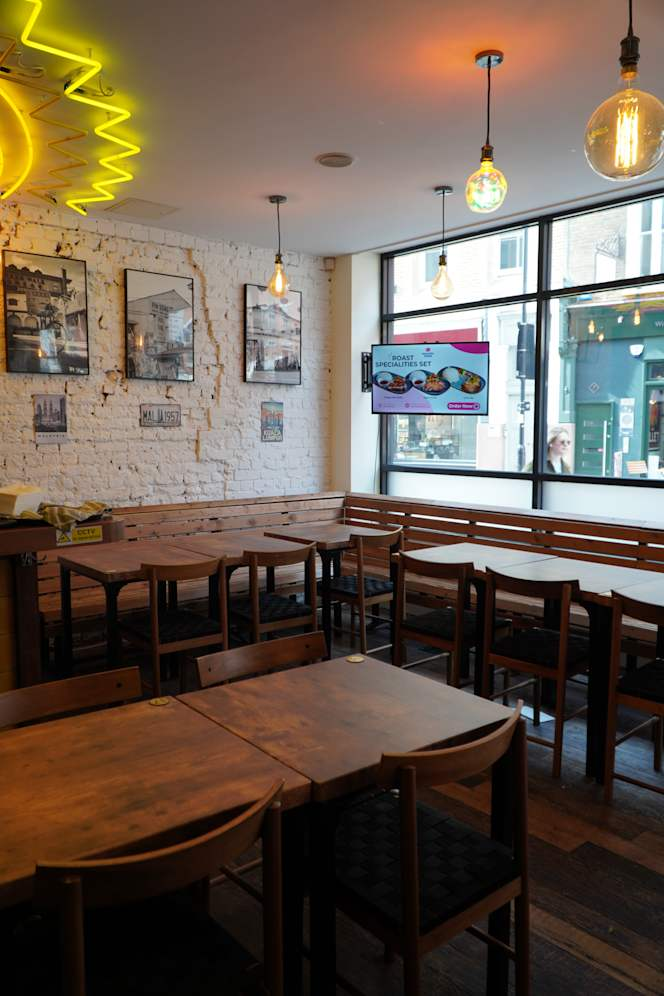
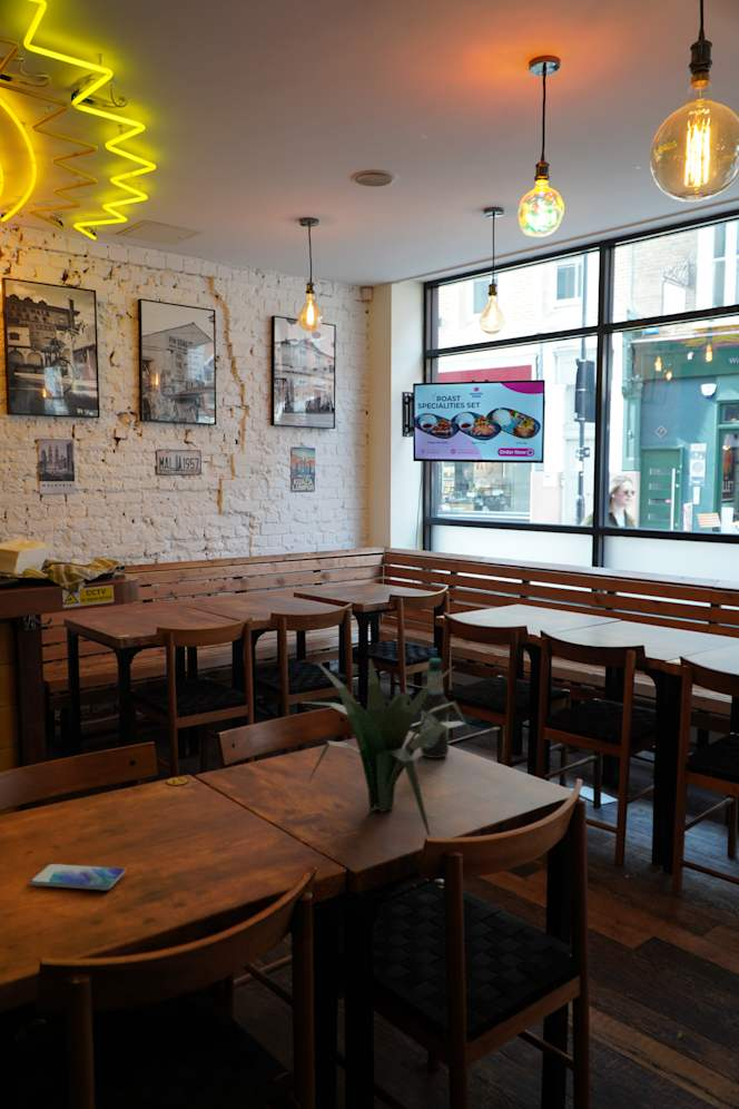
+ plant (385, 742)
+ smartphone (78, 876)
+ bottle (434, 707)
